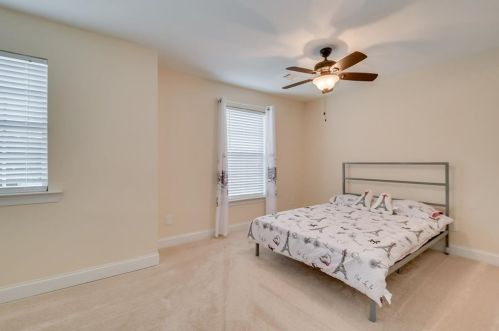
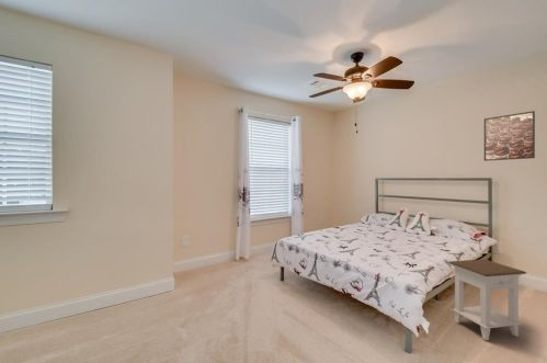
+ nightstand (485, 297)
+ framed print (508, 137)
